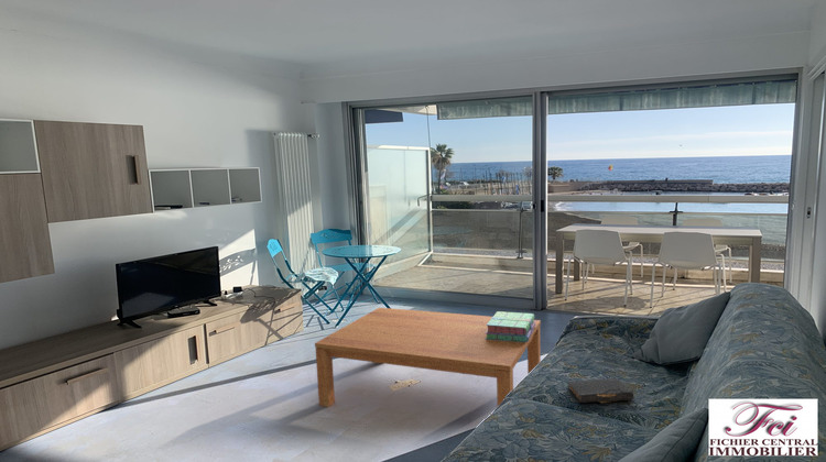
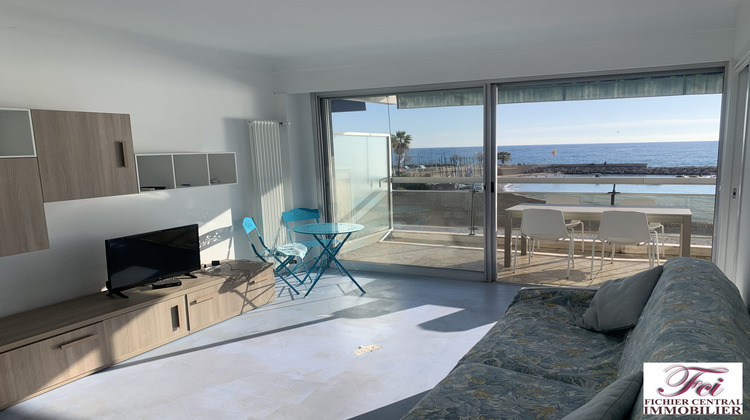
- stack of books (511, 324)
- coffee table (433, 361)
- book (599, 389)
